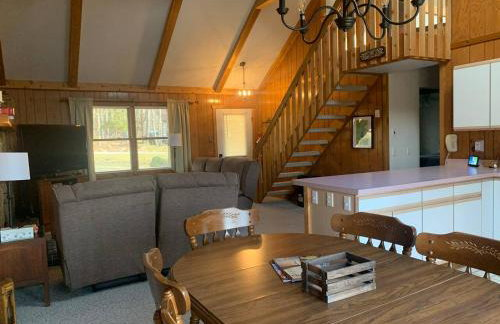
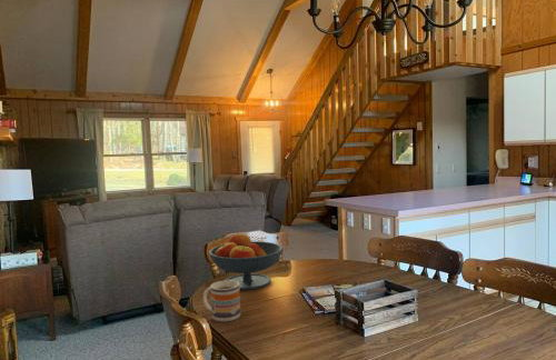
+ mug (222, 299)
+ fruit bowl (246, 260)
